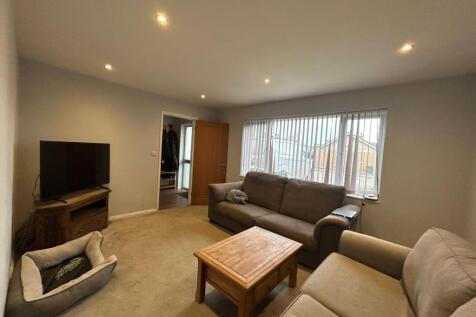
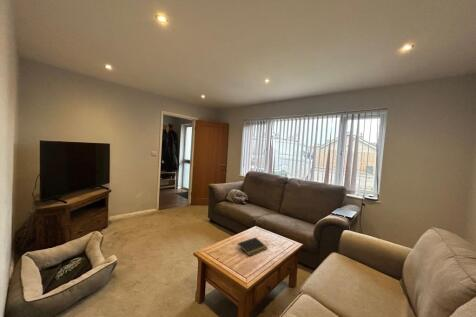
+ notepad (252, 245)
